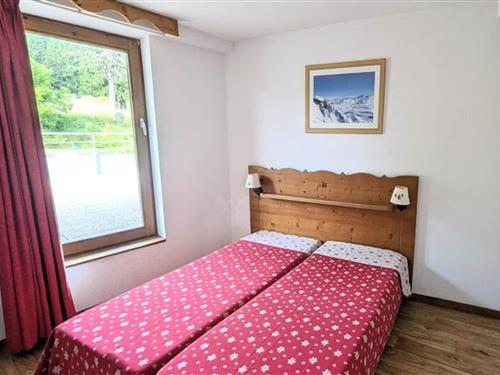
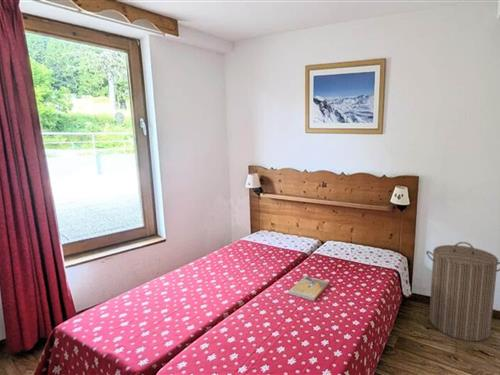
+ book (309, 287)
+ laundry hamper (461, 284)
